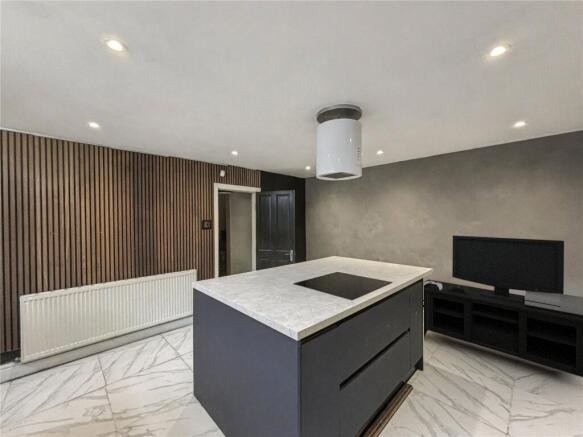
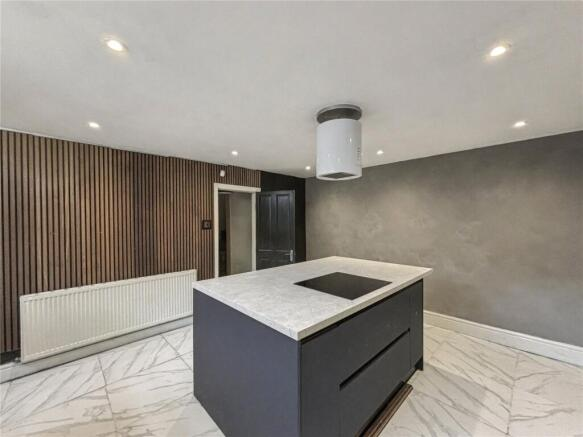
- media console (496, 295)
